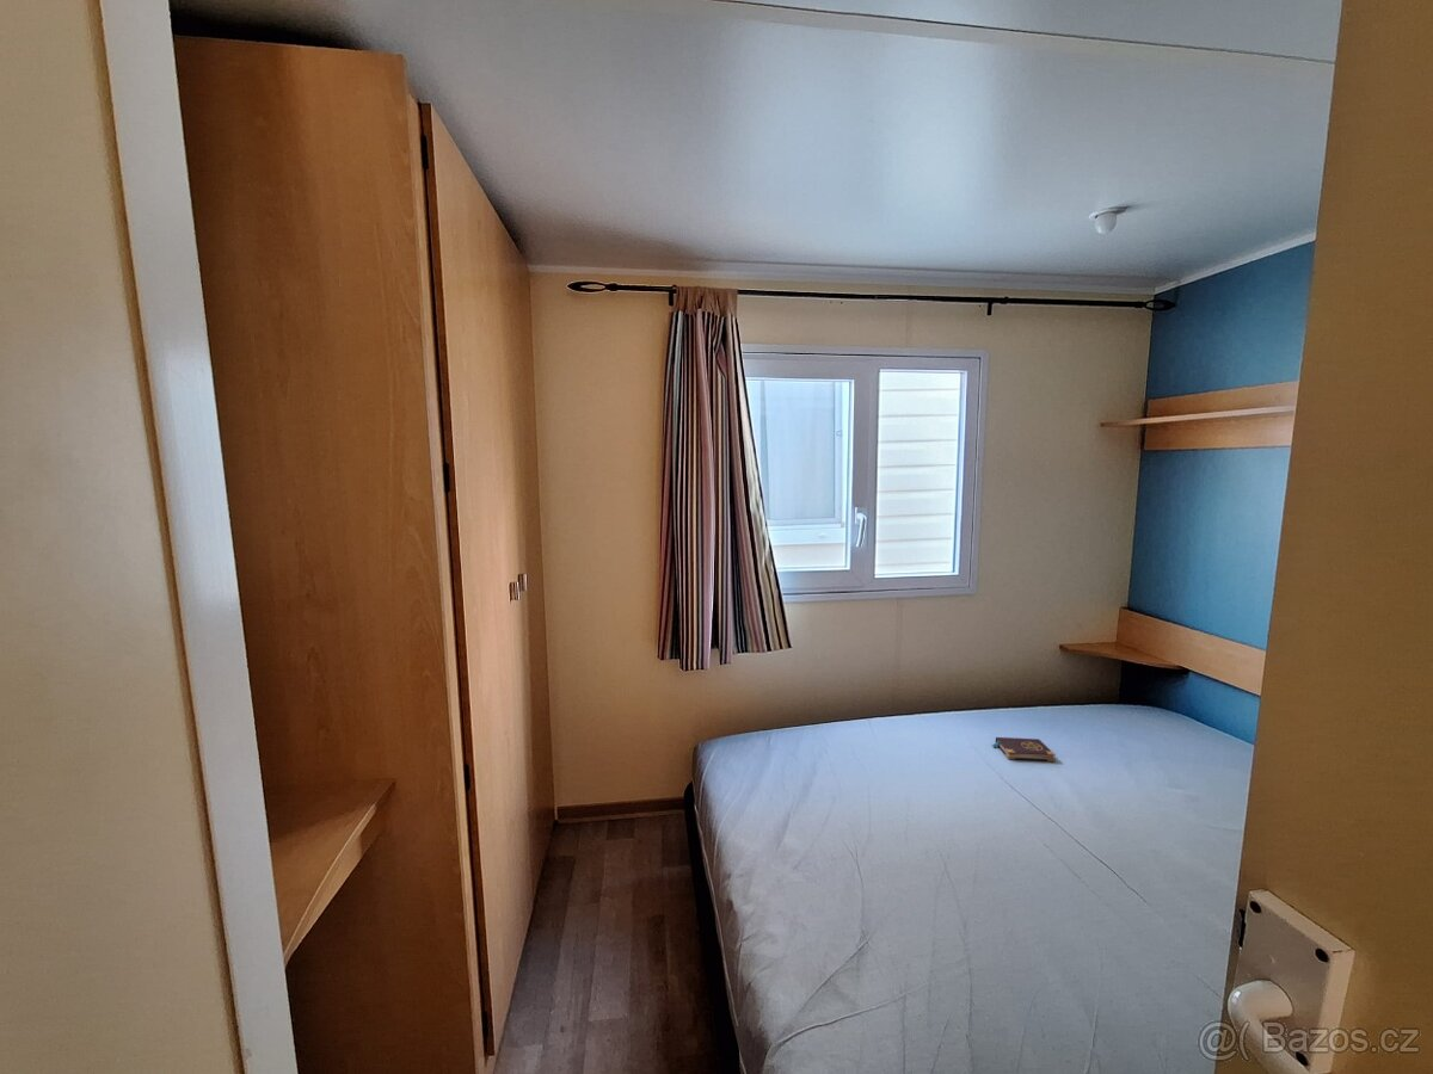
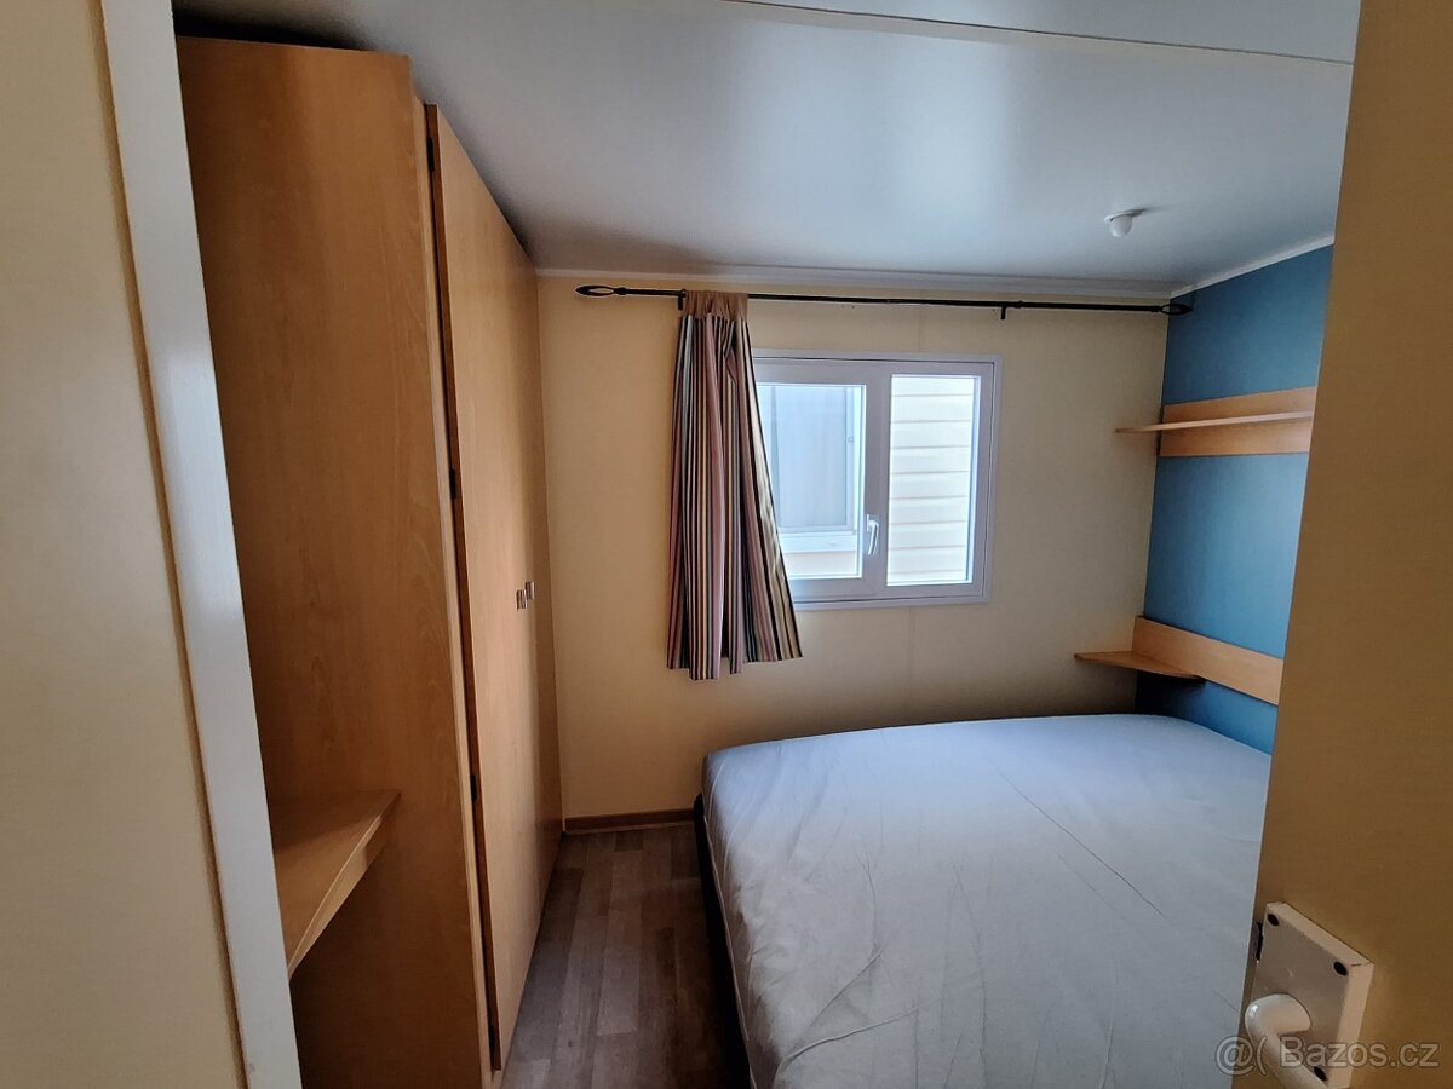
- book (1023, 748)
